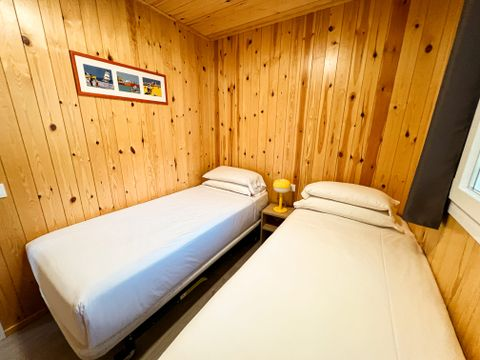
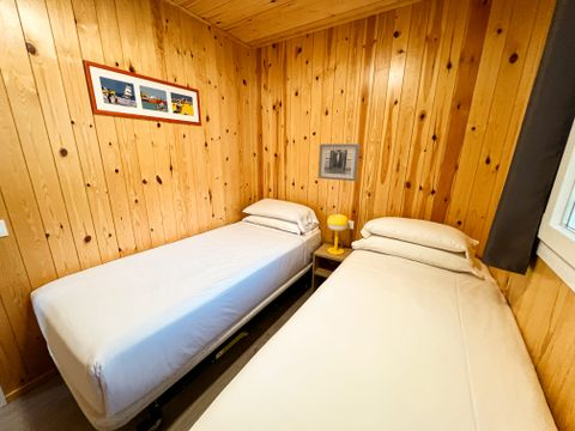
+ wall art (337, 162)
